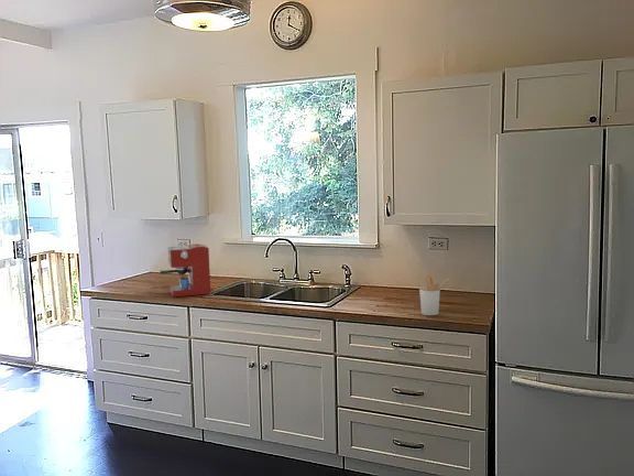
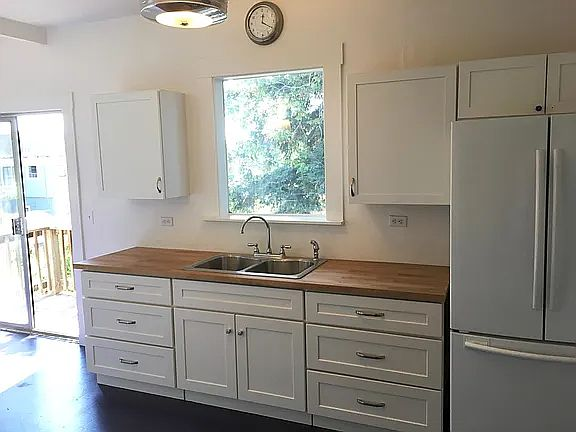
- utensil holder (435, 295)
- coffee maker (189, 269)
